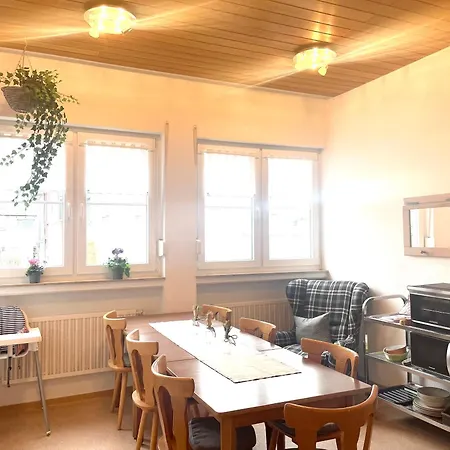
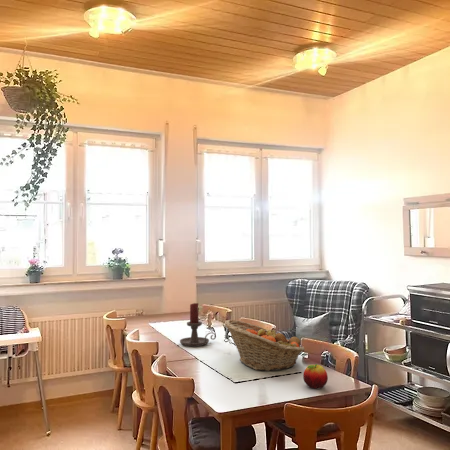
+ candle holder (198, 322)
+ fruit (315, 375)
+ fruit basket (263, 342)
